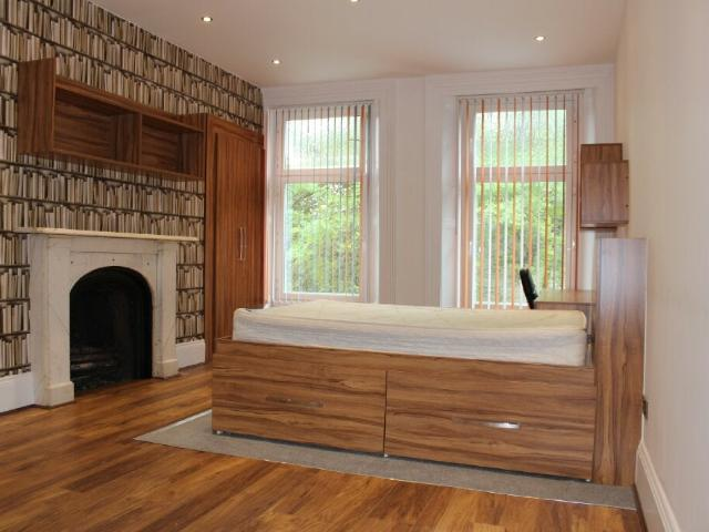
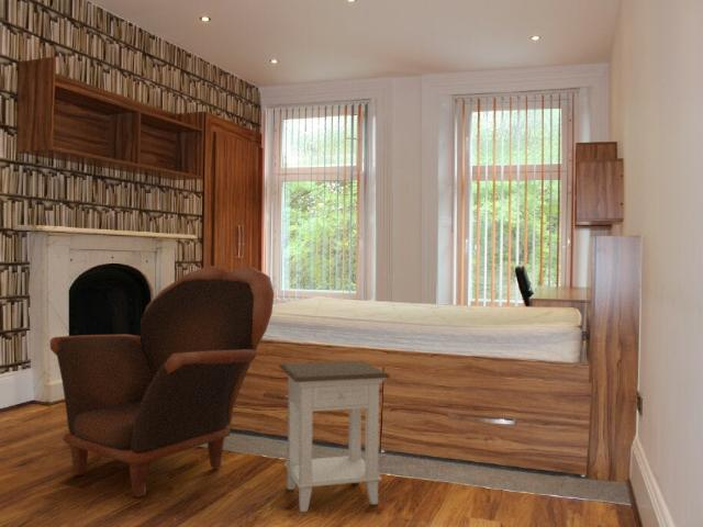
+ nightstand (349, 431)
+ armchair (175, 365)
